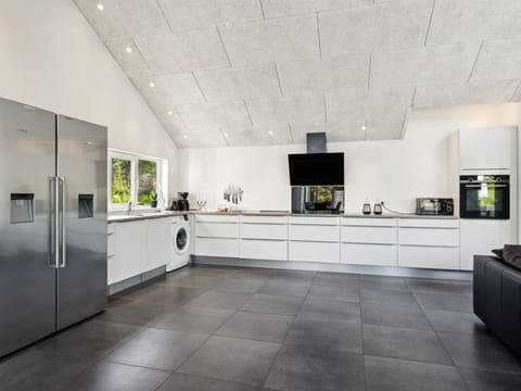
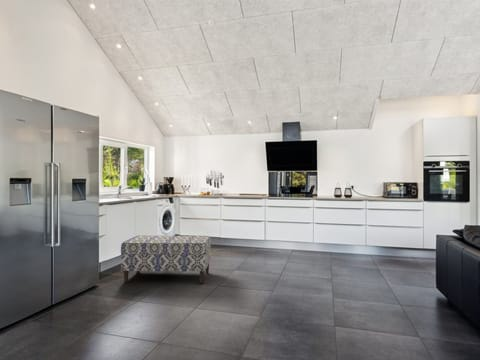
+ bench (168, 258)
